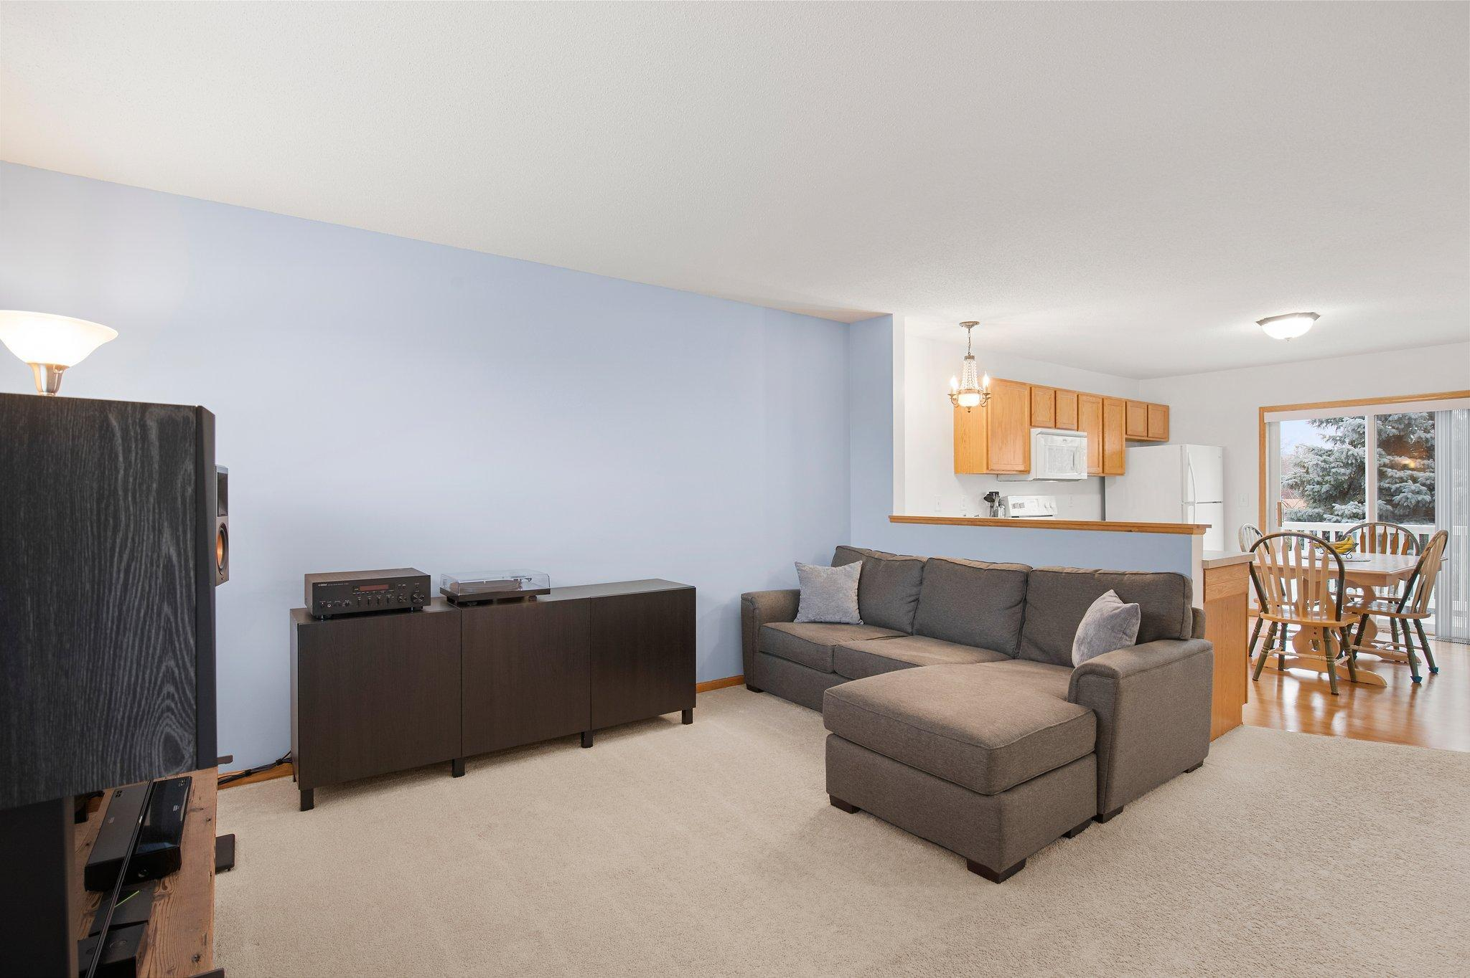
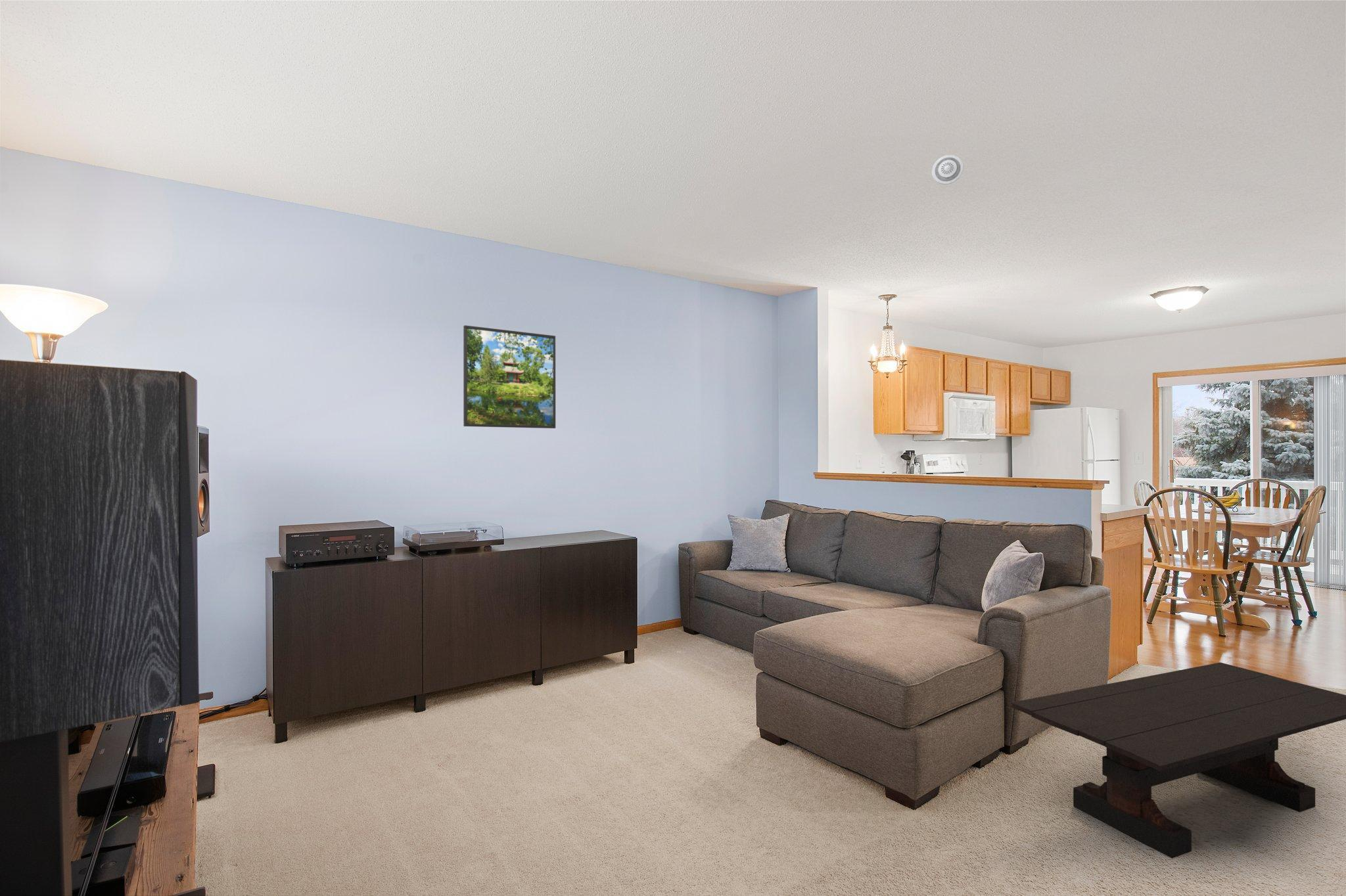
+ smoke detector (947, 168)
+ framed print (511, 379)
+ coffee table (1196, 755)
